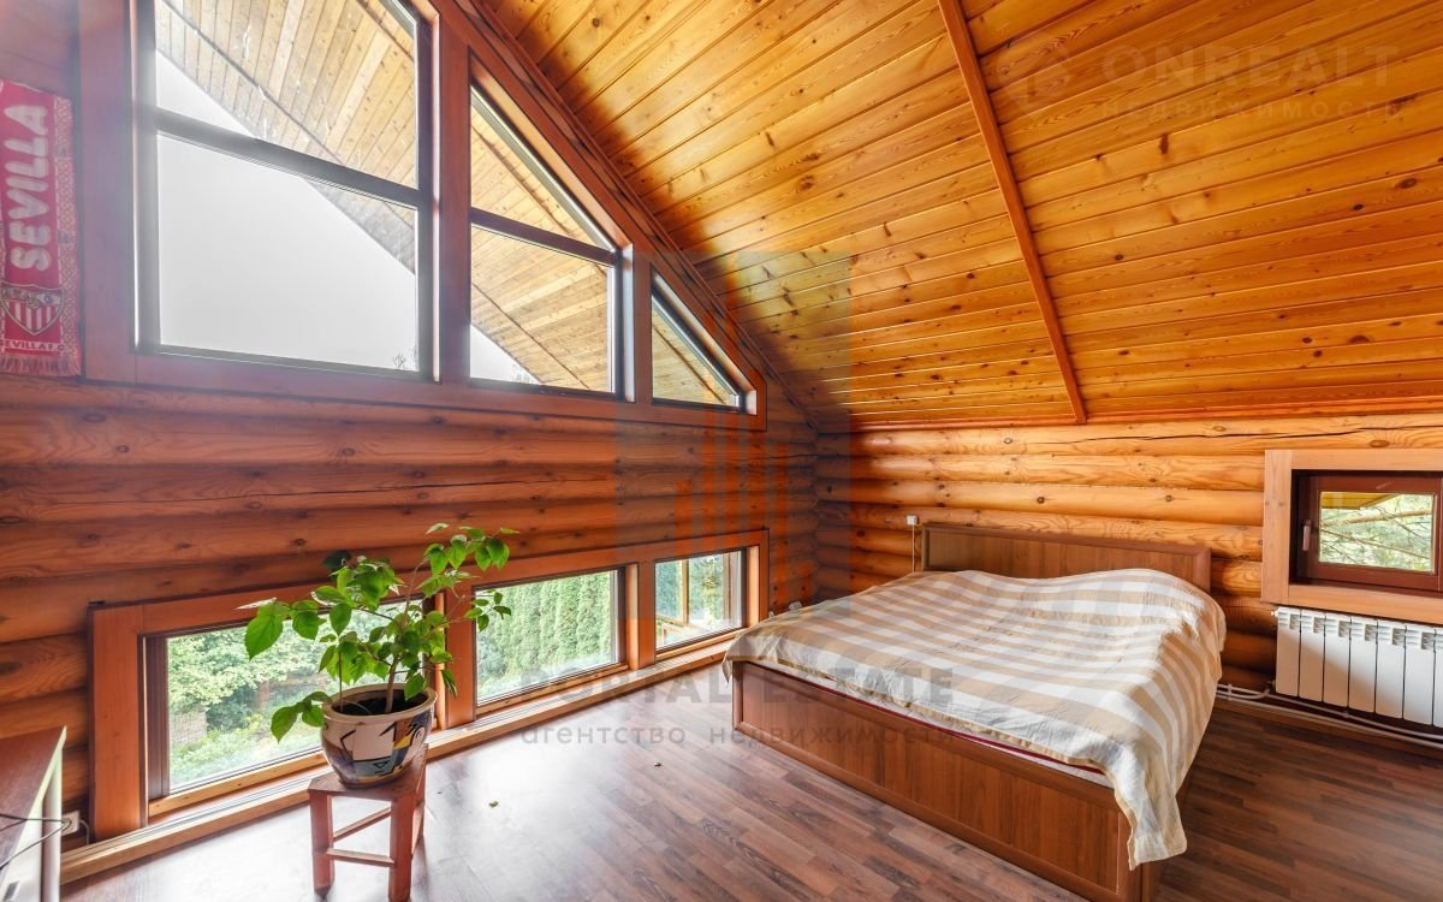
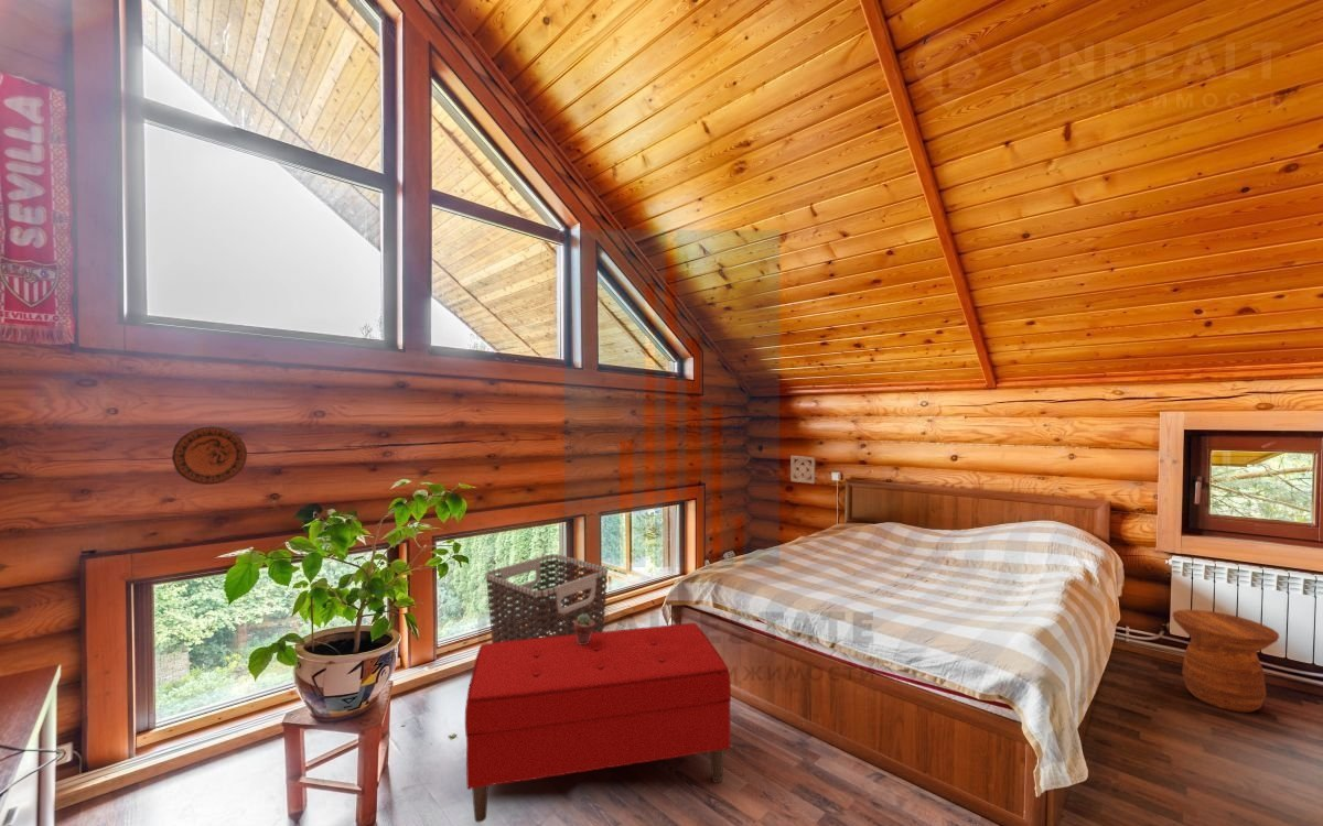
+ wall ornament (803, 469)
+ potted succulent (583, 627)
+ decorative plate (211, 455)
+ clothes hamper (547, 615)
+ bench (599, 710)
+ side table (1223, 661)
